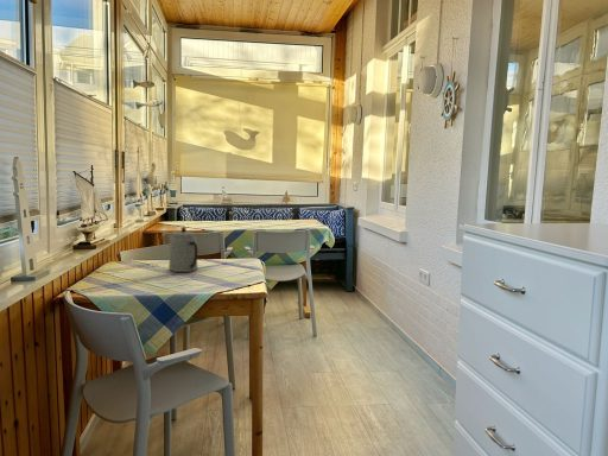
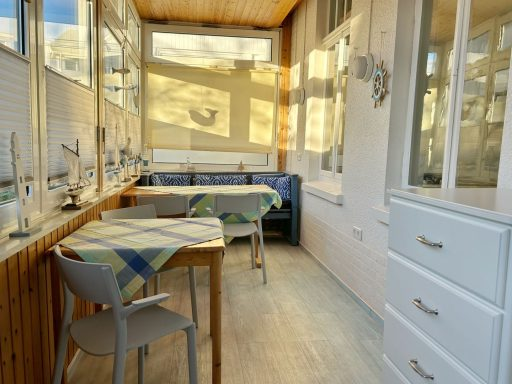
- teapot (182, 247)
